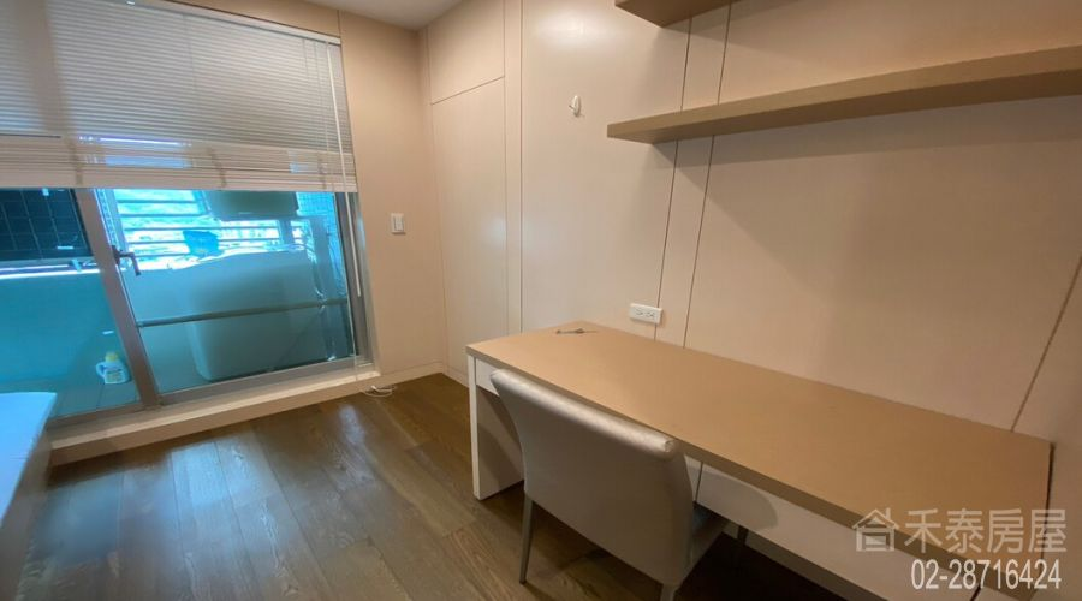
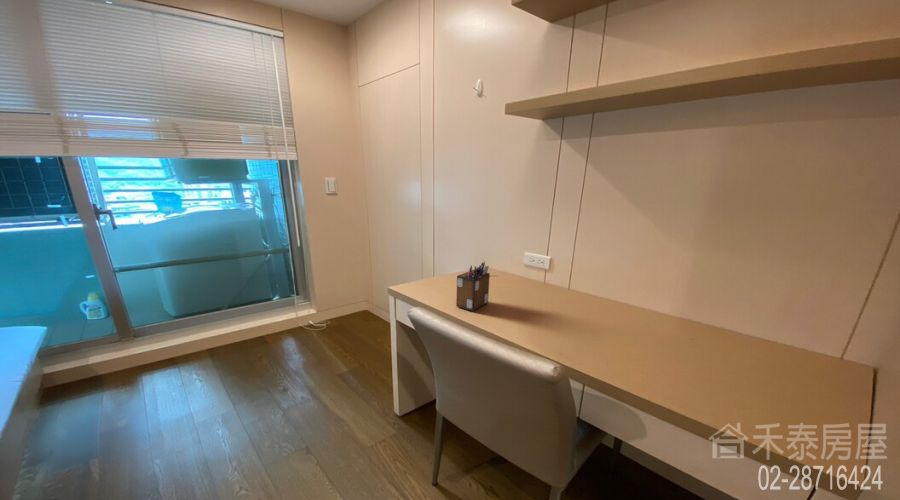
+ desk organizer (473, 283)
